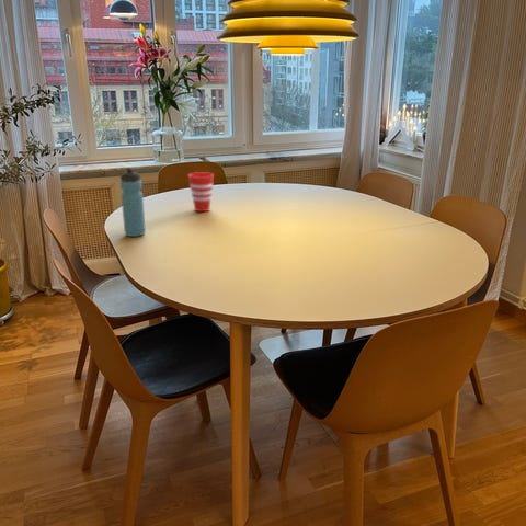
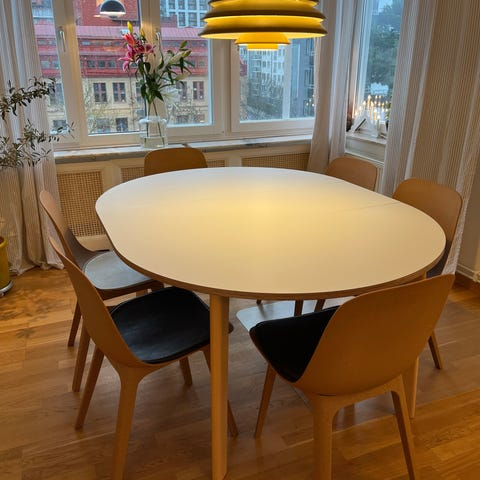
- water bottle (133, 202)
- cup (202, 192)
